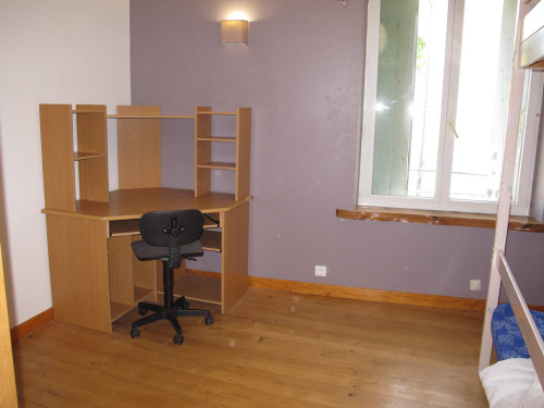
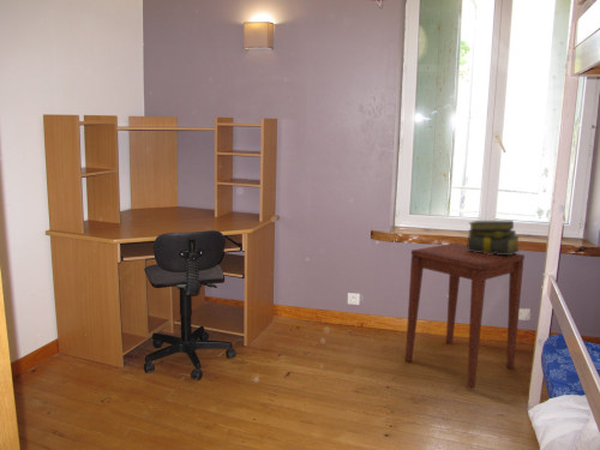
+ side table (456, 305)
+ stack of books (491, 235)
